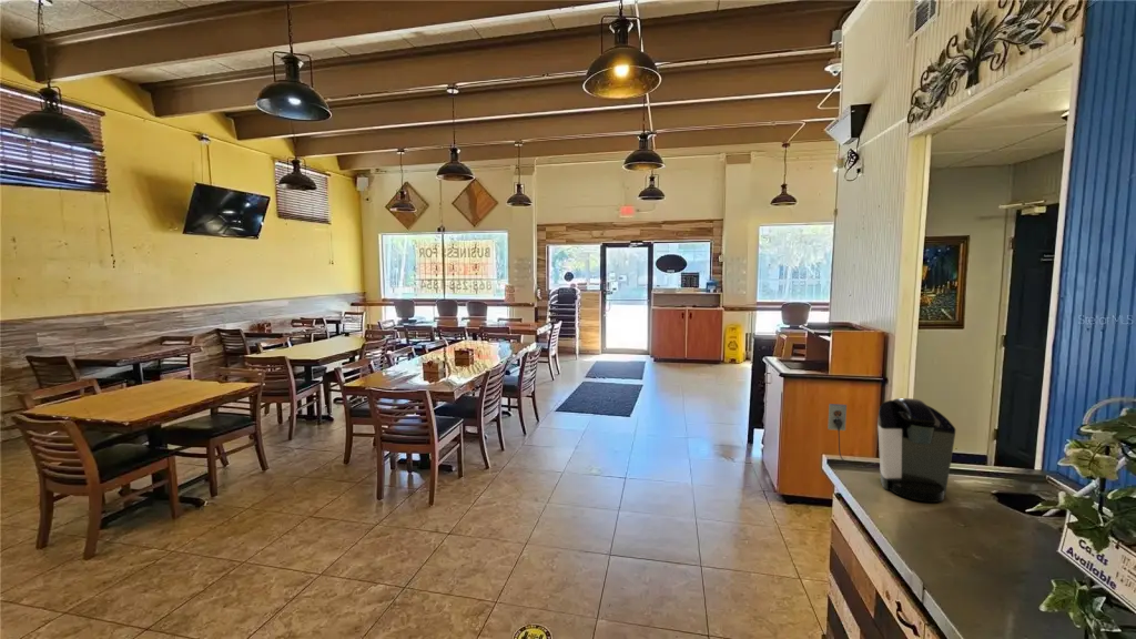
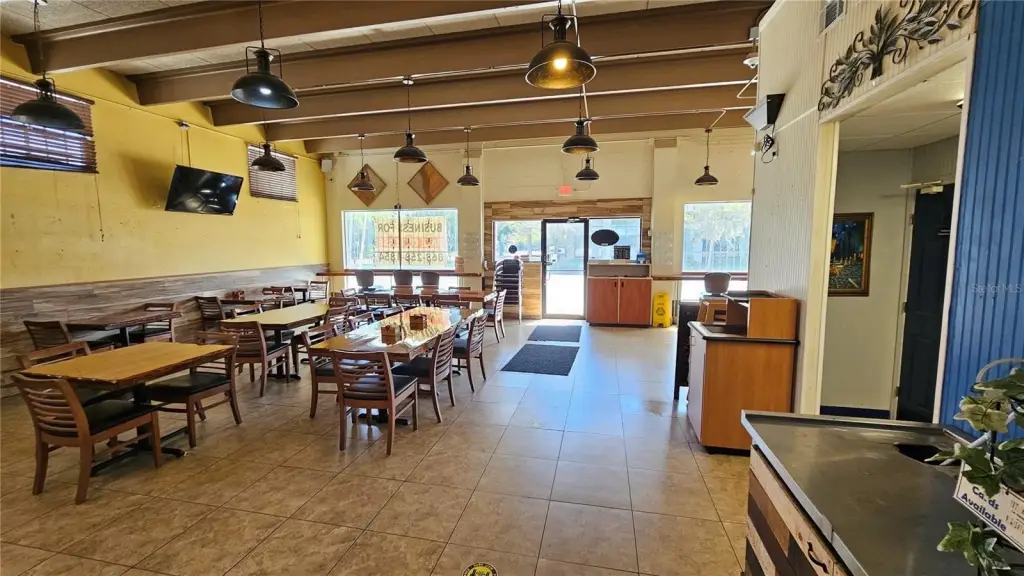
- coffee maker (891, 442)
